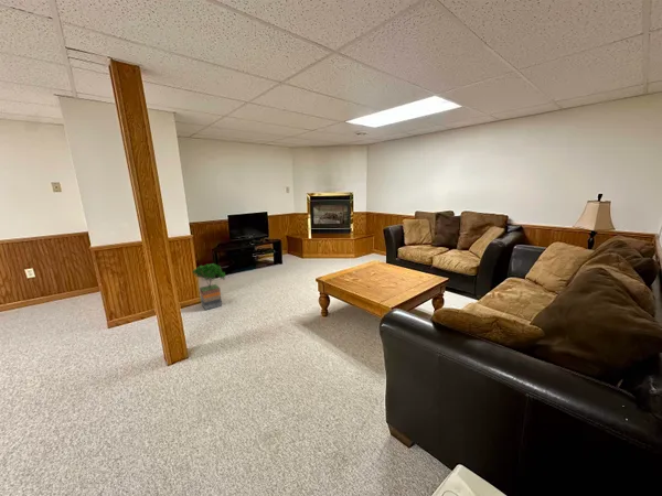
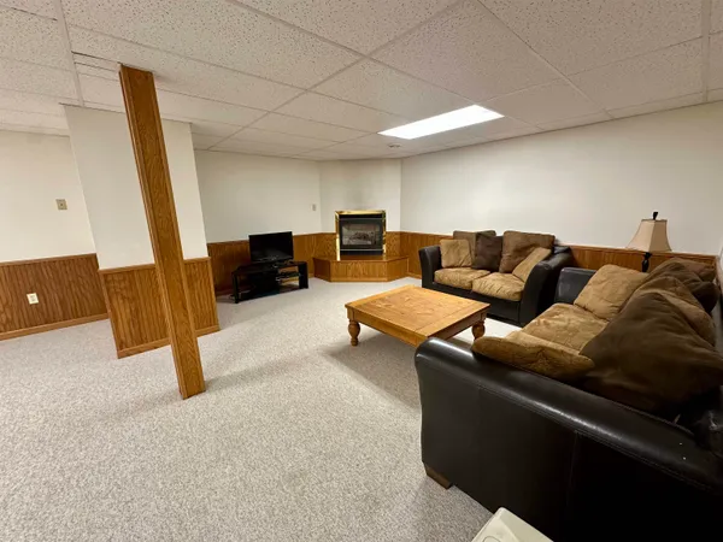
- potted tree (210, 284)
